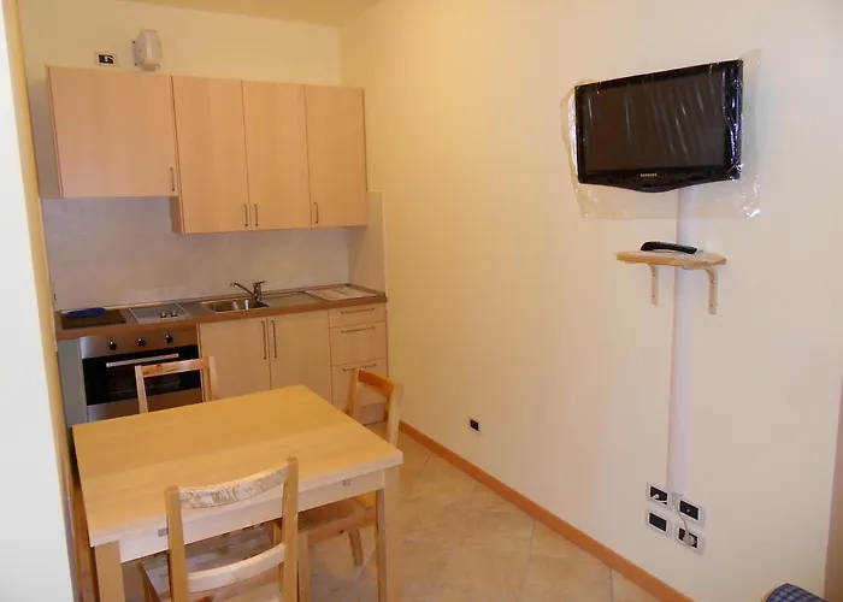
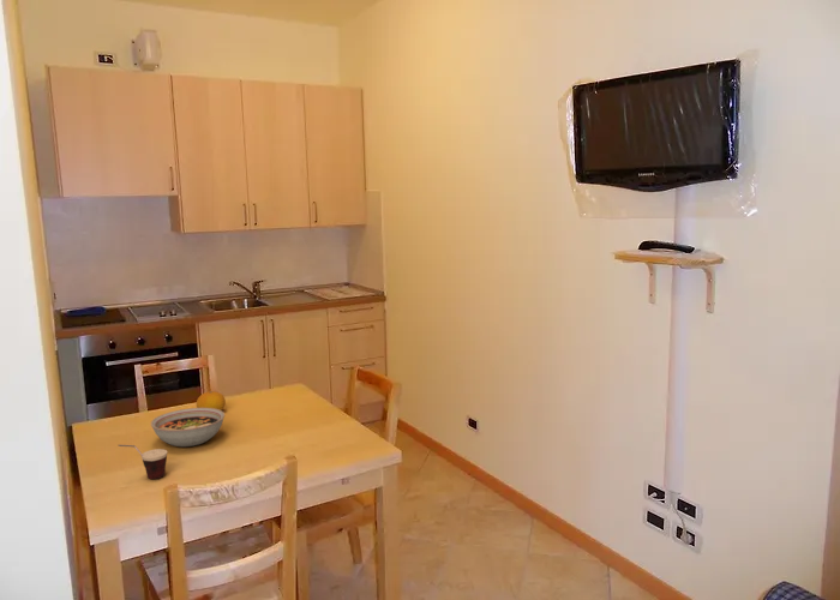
+ fruit (210, 402)
+ cup (144, 458)
+ bowl (188, 430)
